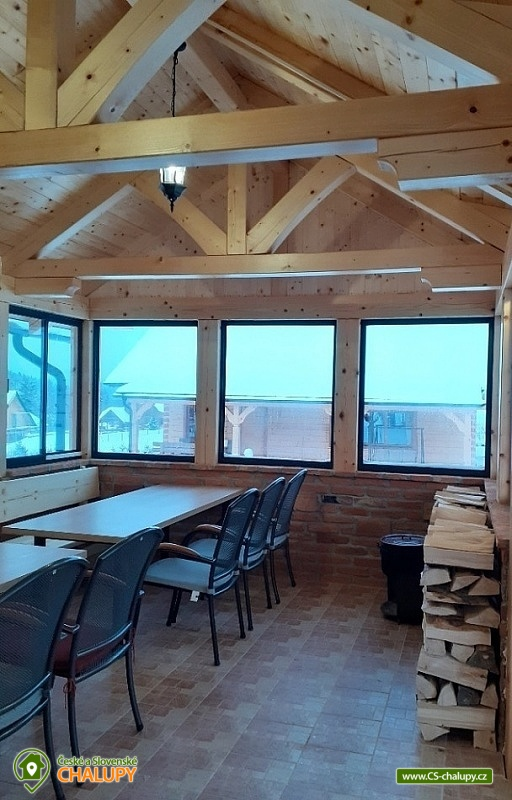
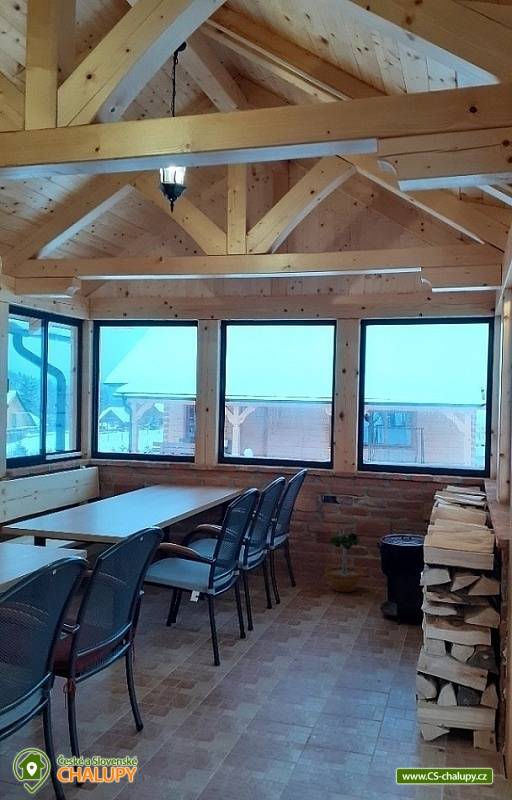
+ potted tree (344, 557)
